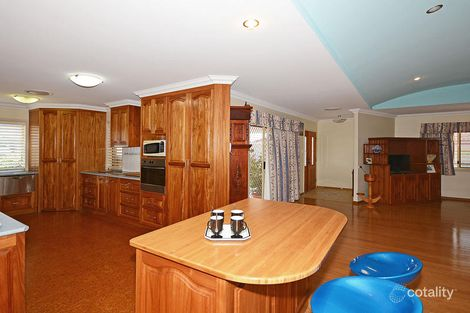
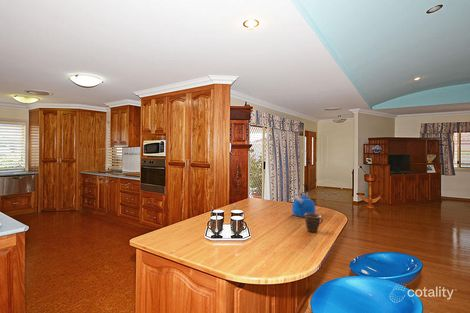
+ mug (313, 223)
+ kettle (302, 199)
